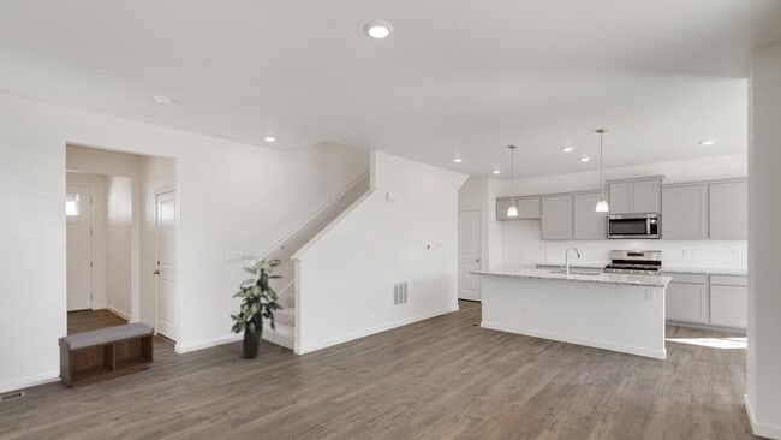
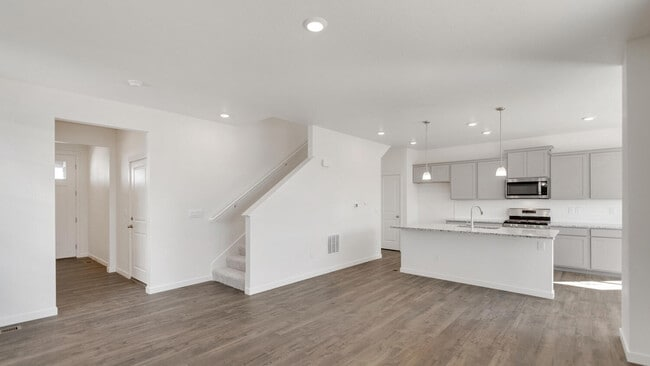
- indoor plant (255, 305)
- bench (108, 352)
